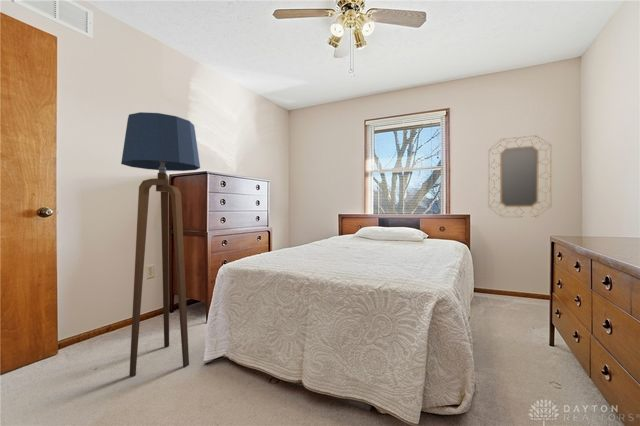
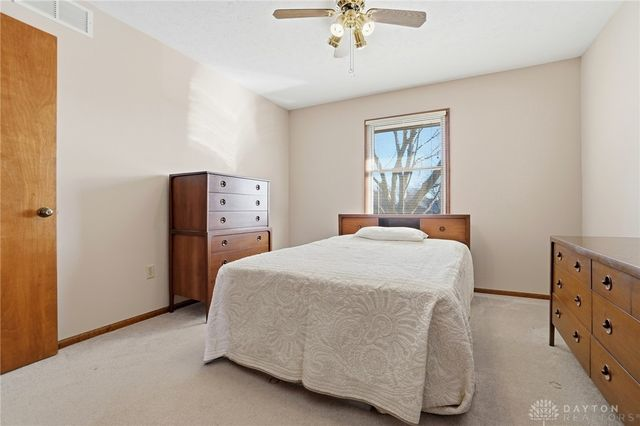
- home mirror (518, 177)
- floor lamp (162, 240)
